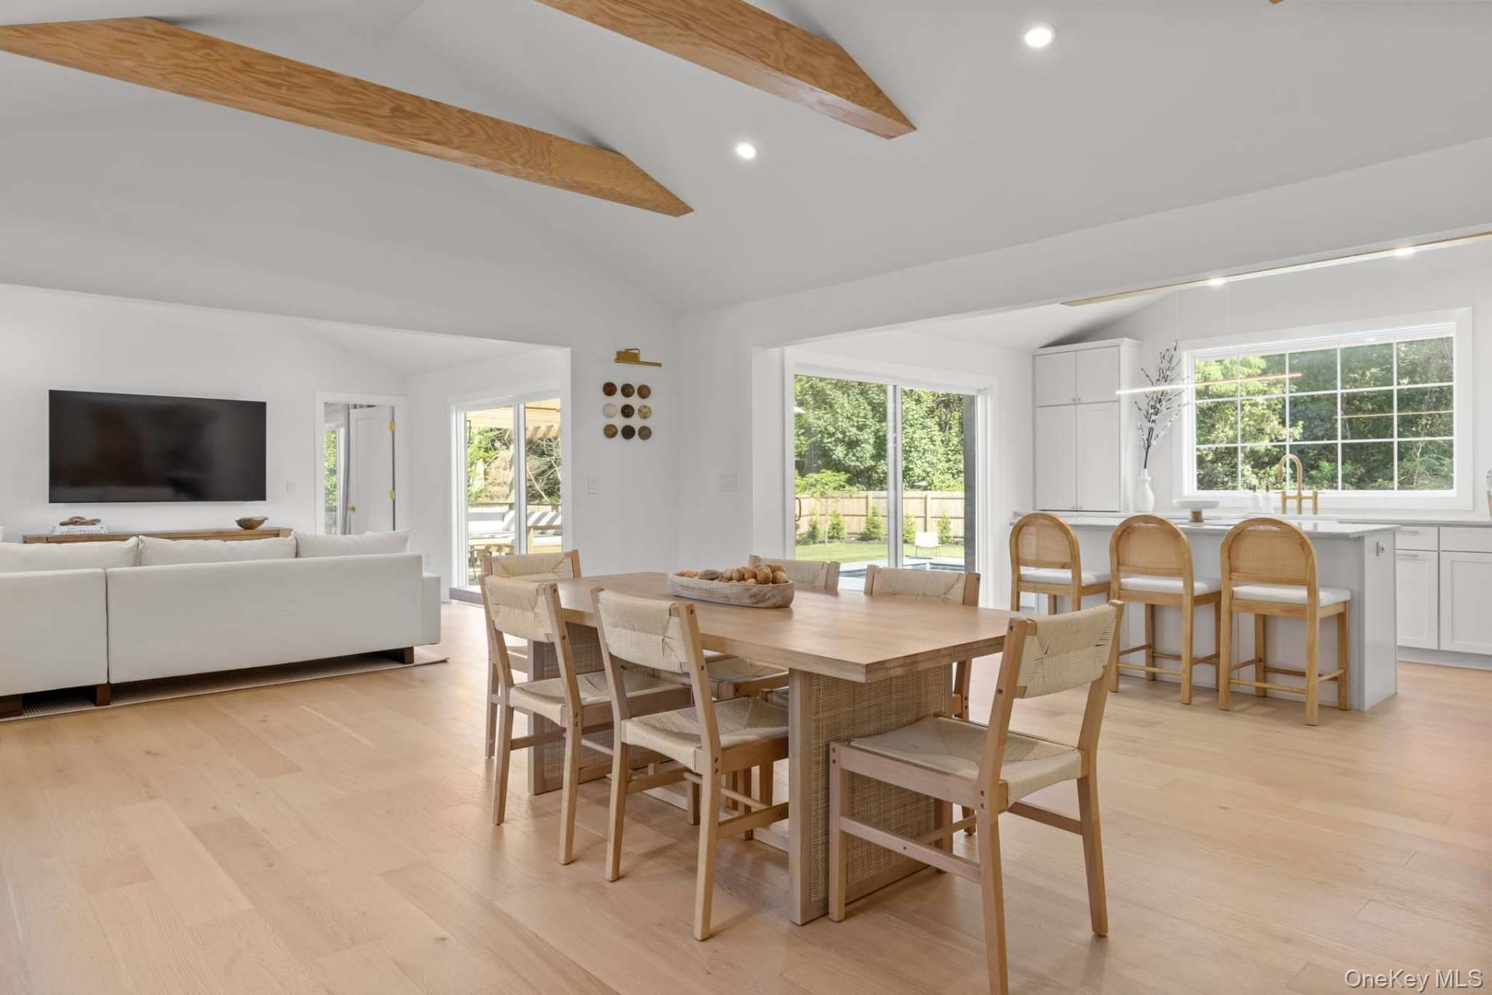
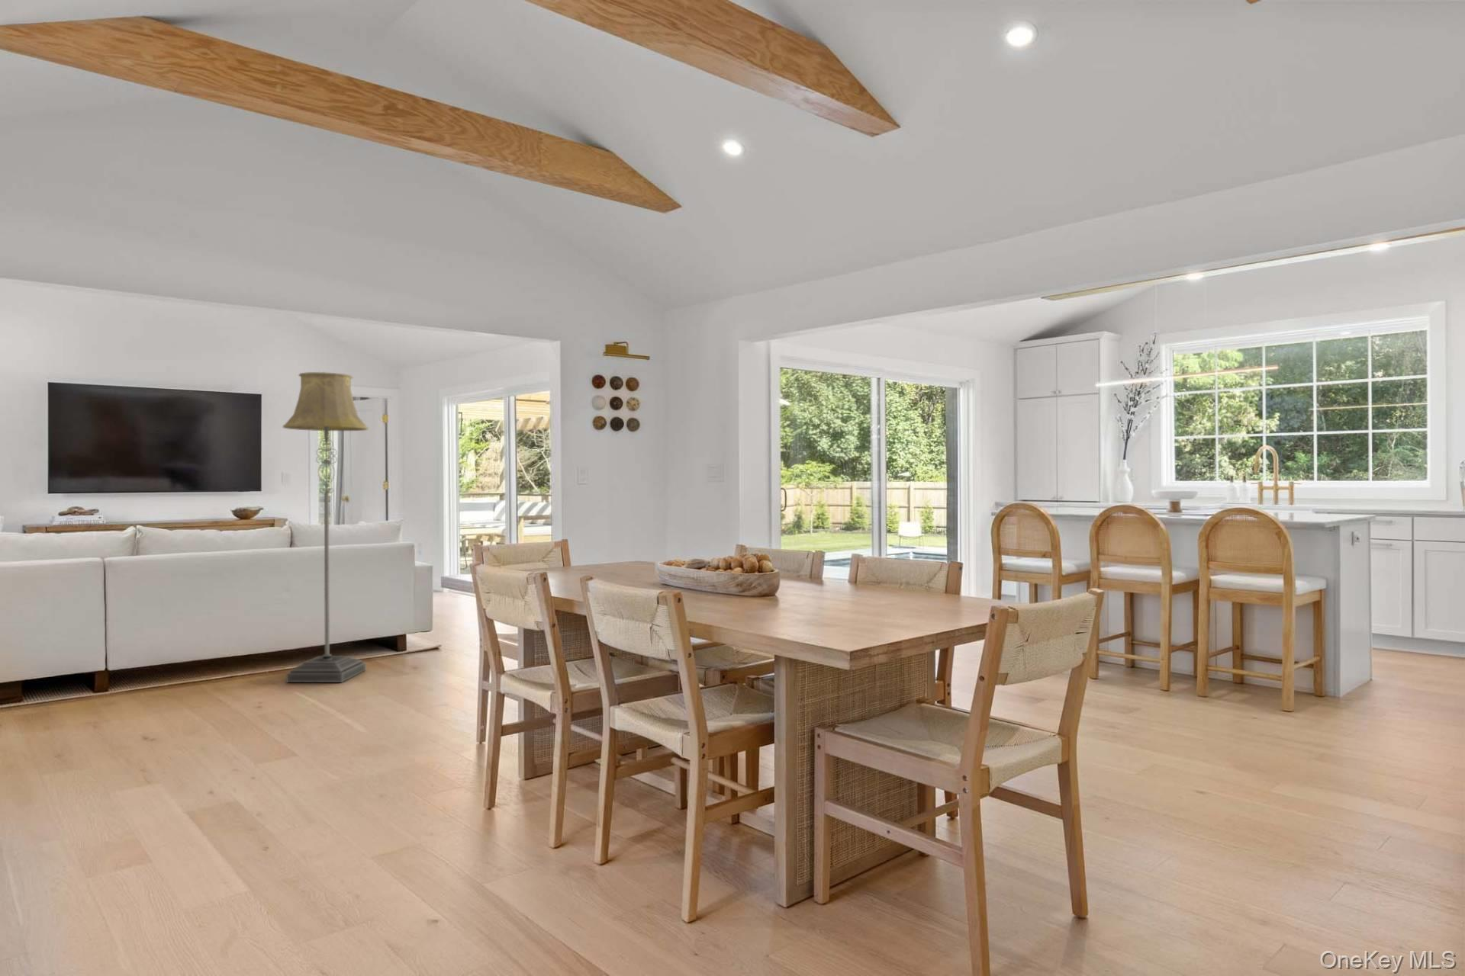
+ floor lamp (326, 525)
